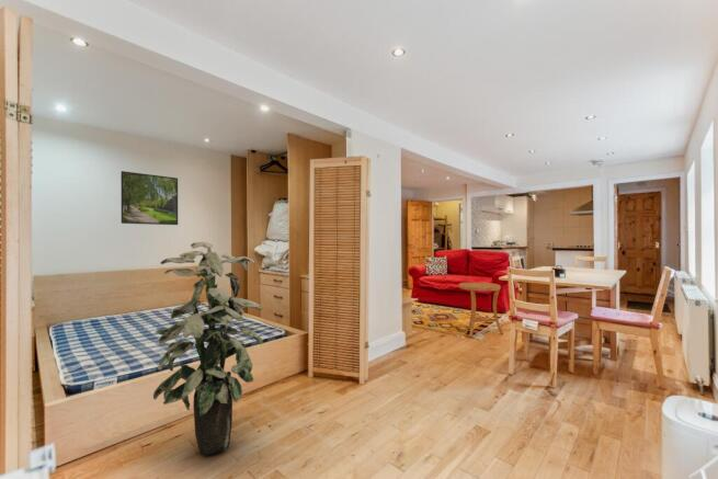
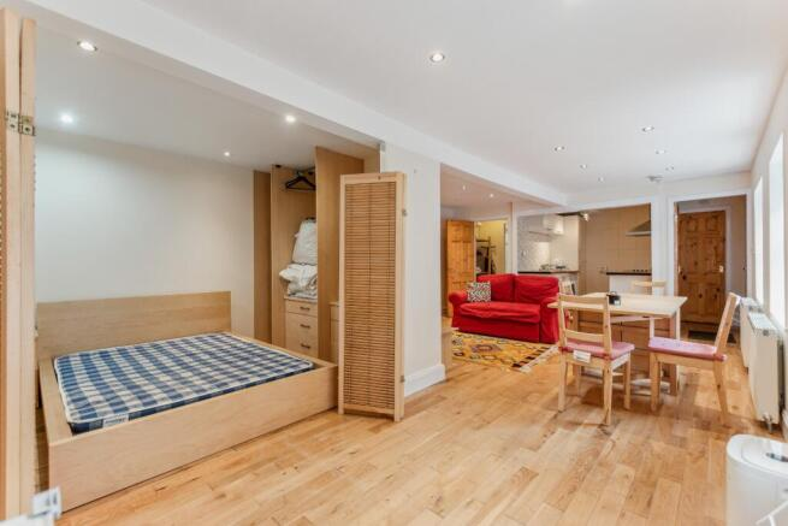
- side table (475, 308)
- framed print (150, 199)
- indoor plant (208, 343)
